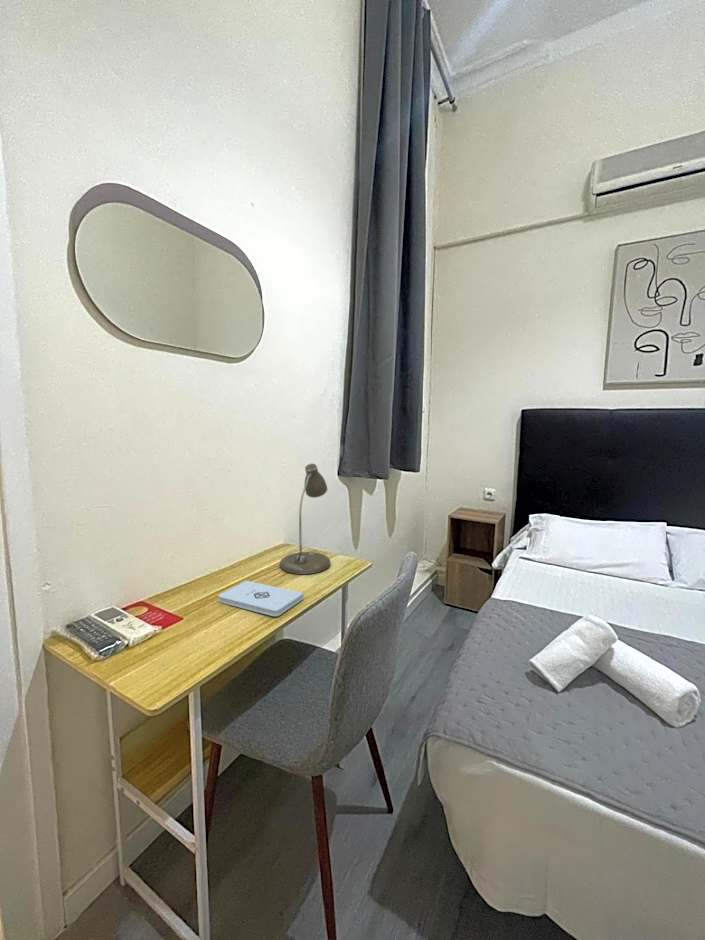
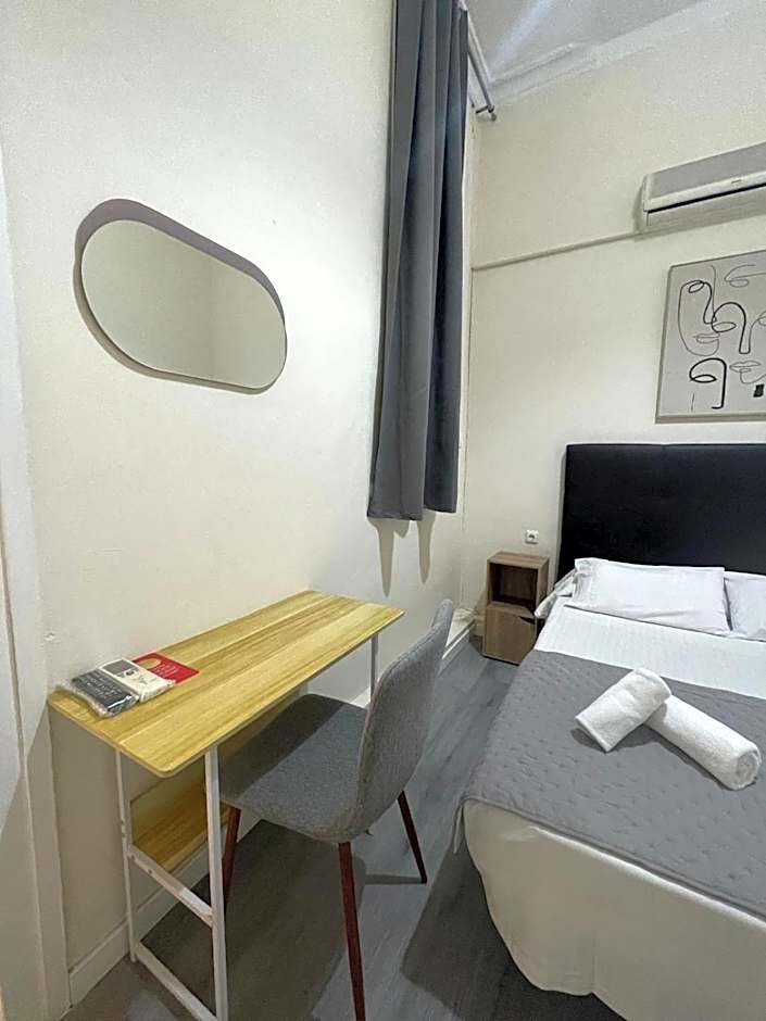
- notepad (260, 597)
- desk lamp (300, 514)
